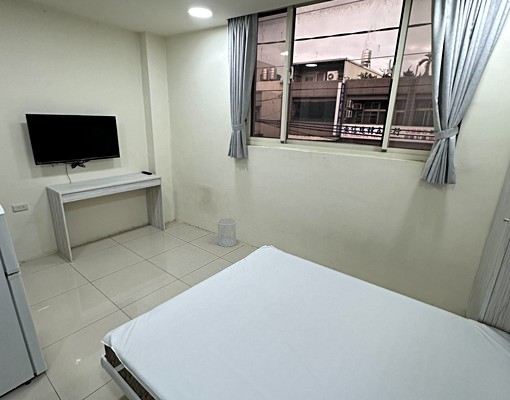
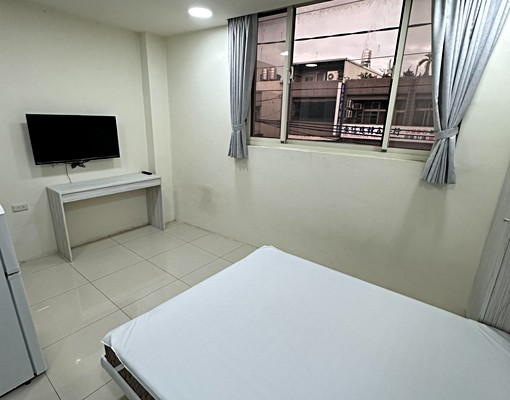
- wastebasket (226, 231)
